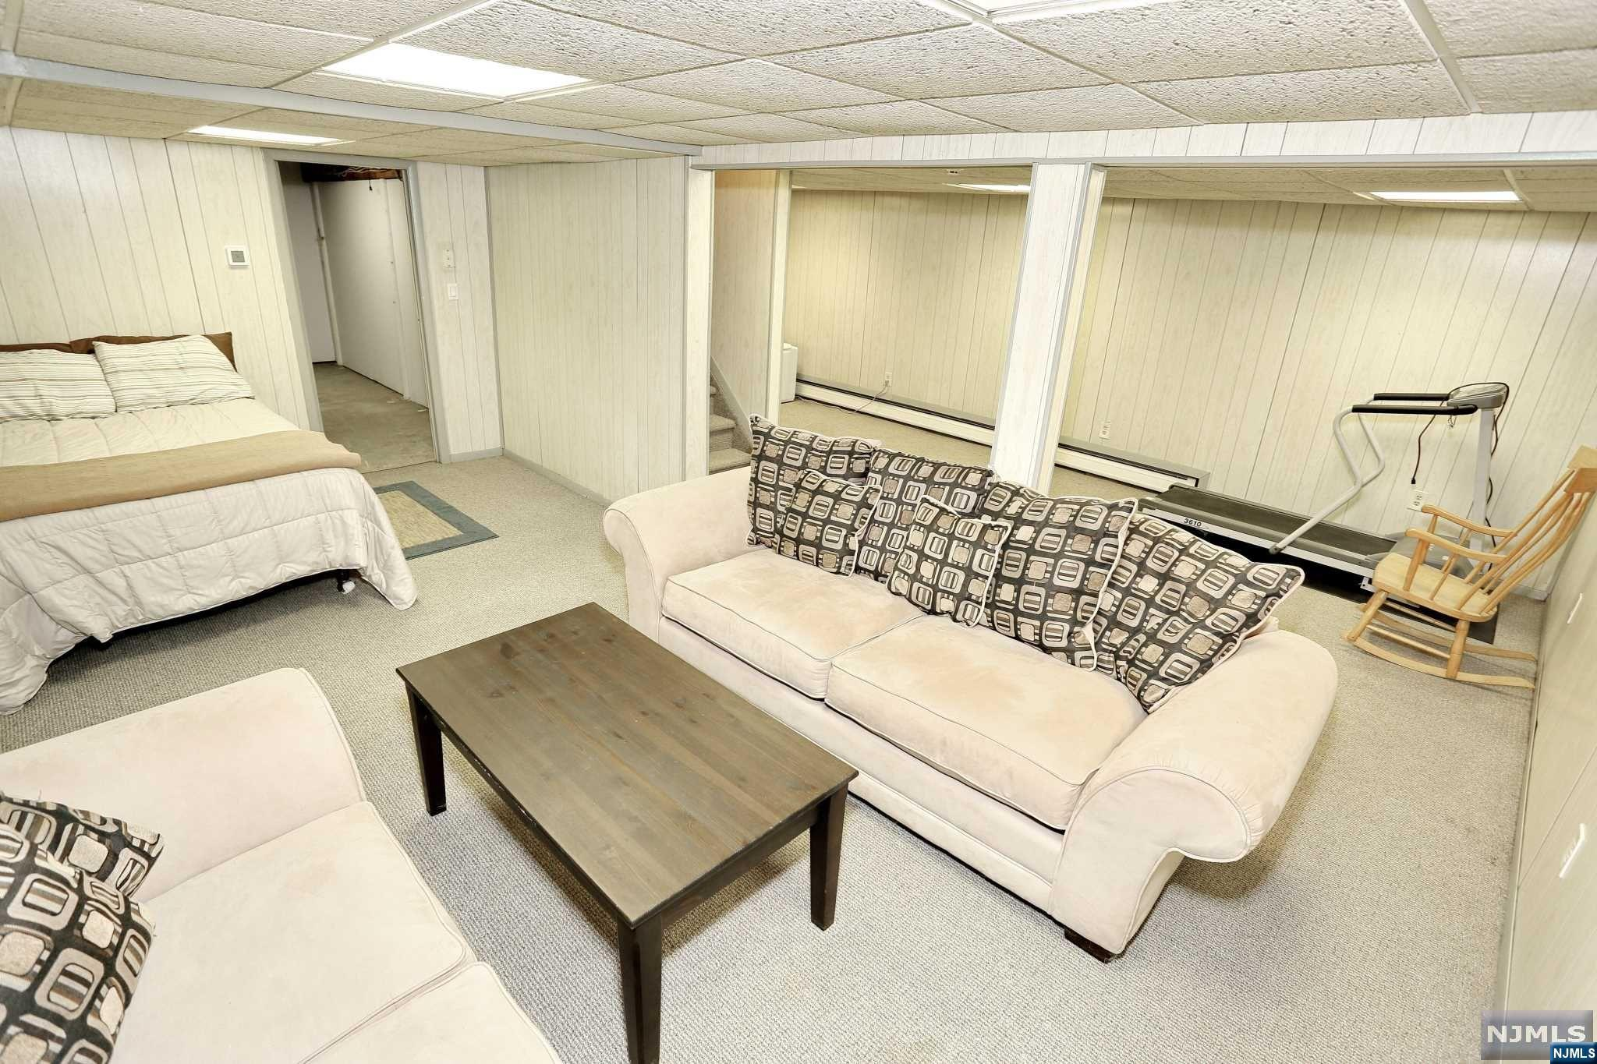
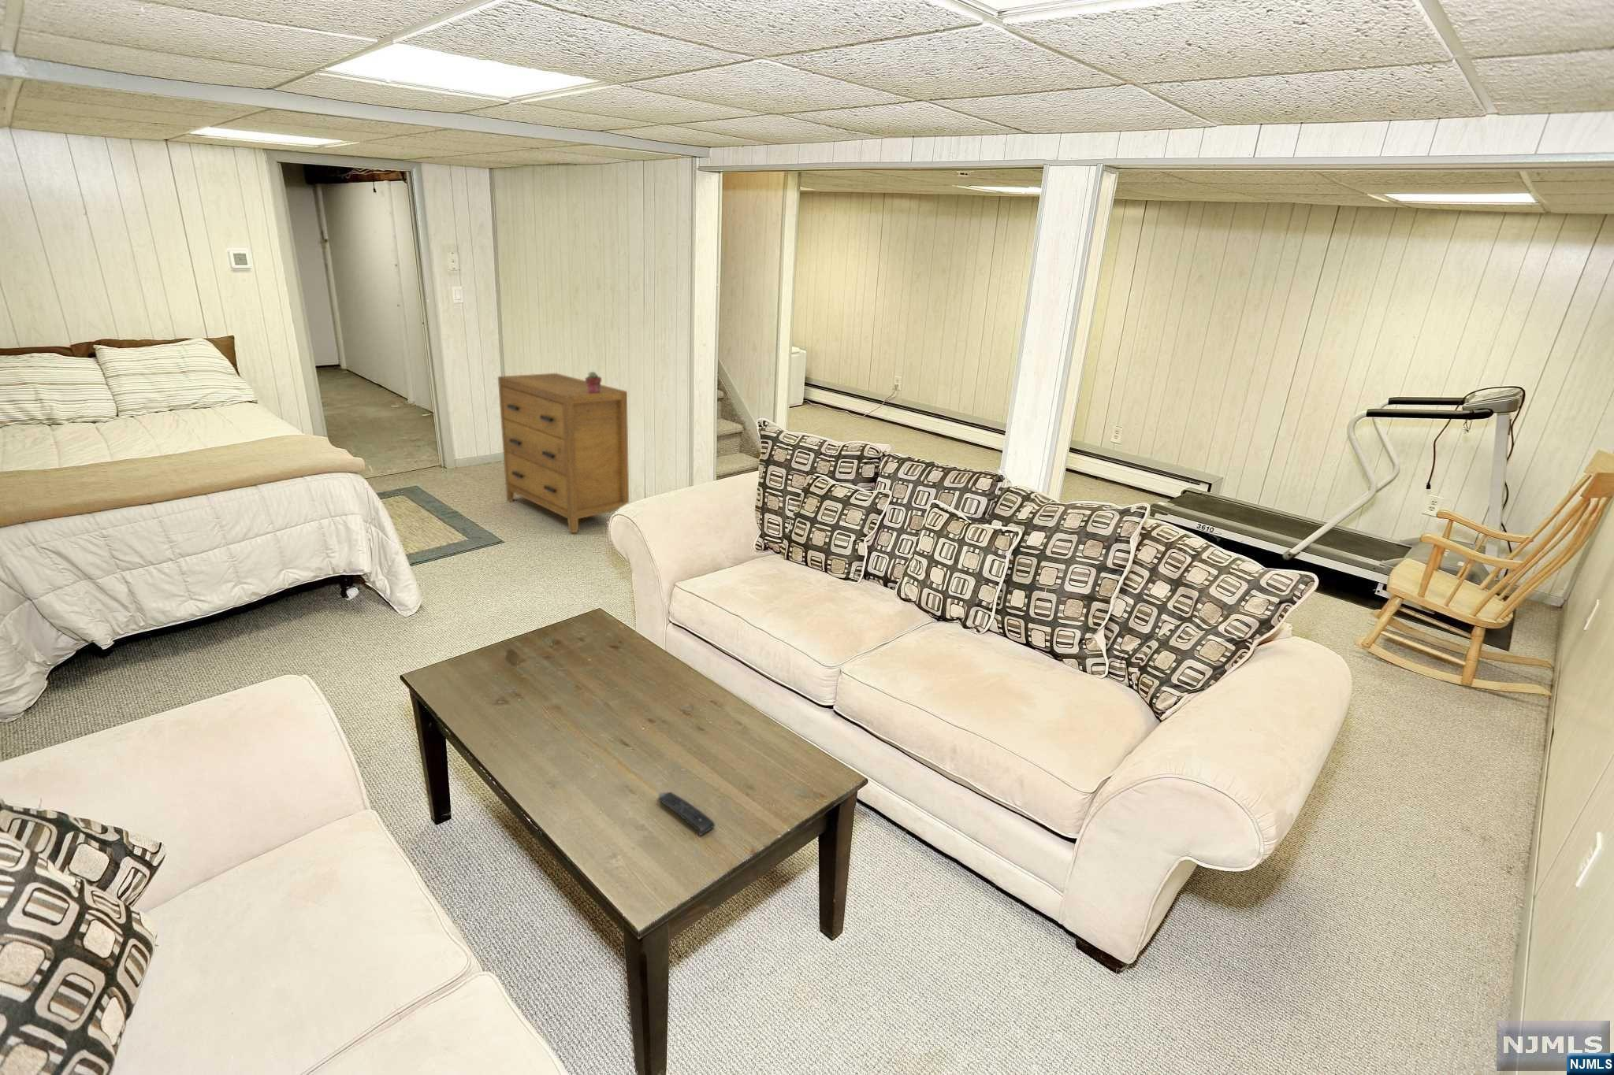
+ dresser (562, 449)
+ potted succulent (594, 382)
+ remote control (683, 810)
